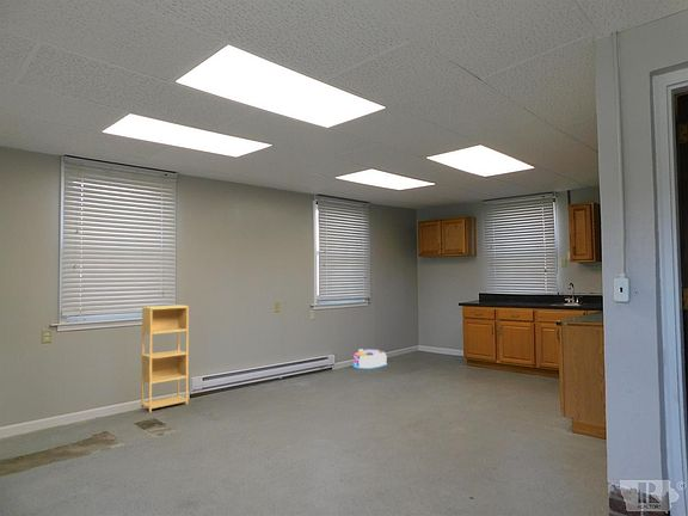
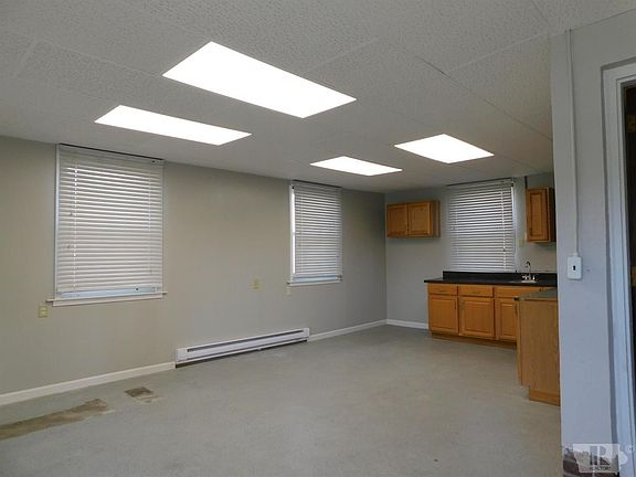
- shelving unit (165, 355)
- storage bin (369, 357)
